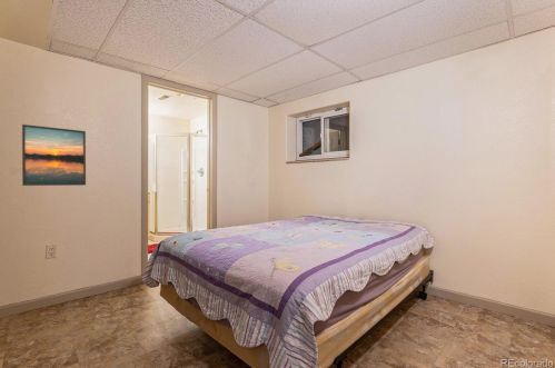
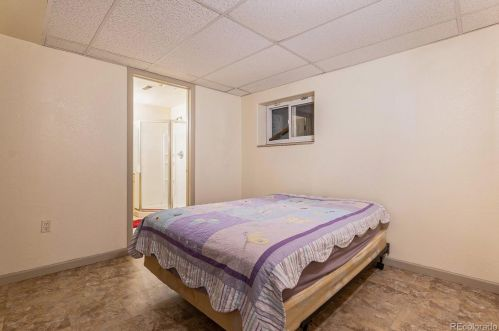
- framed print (56, 156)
